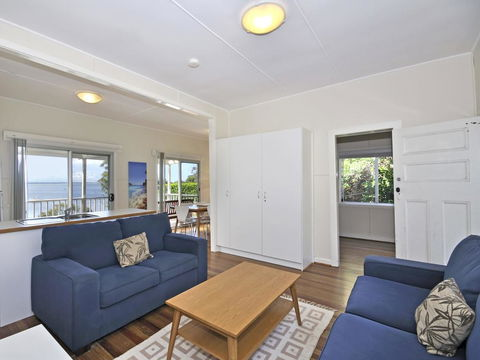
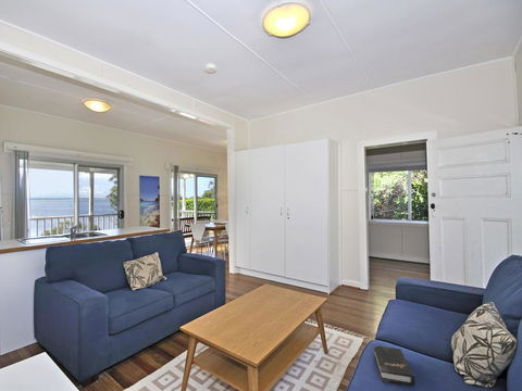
+ hardback book (391, 363)
